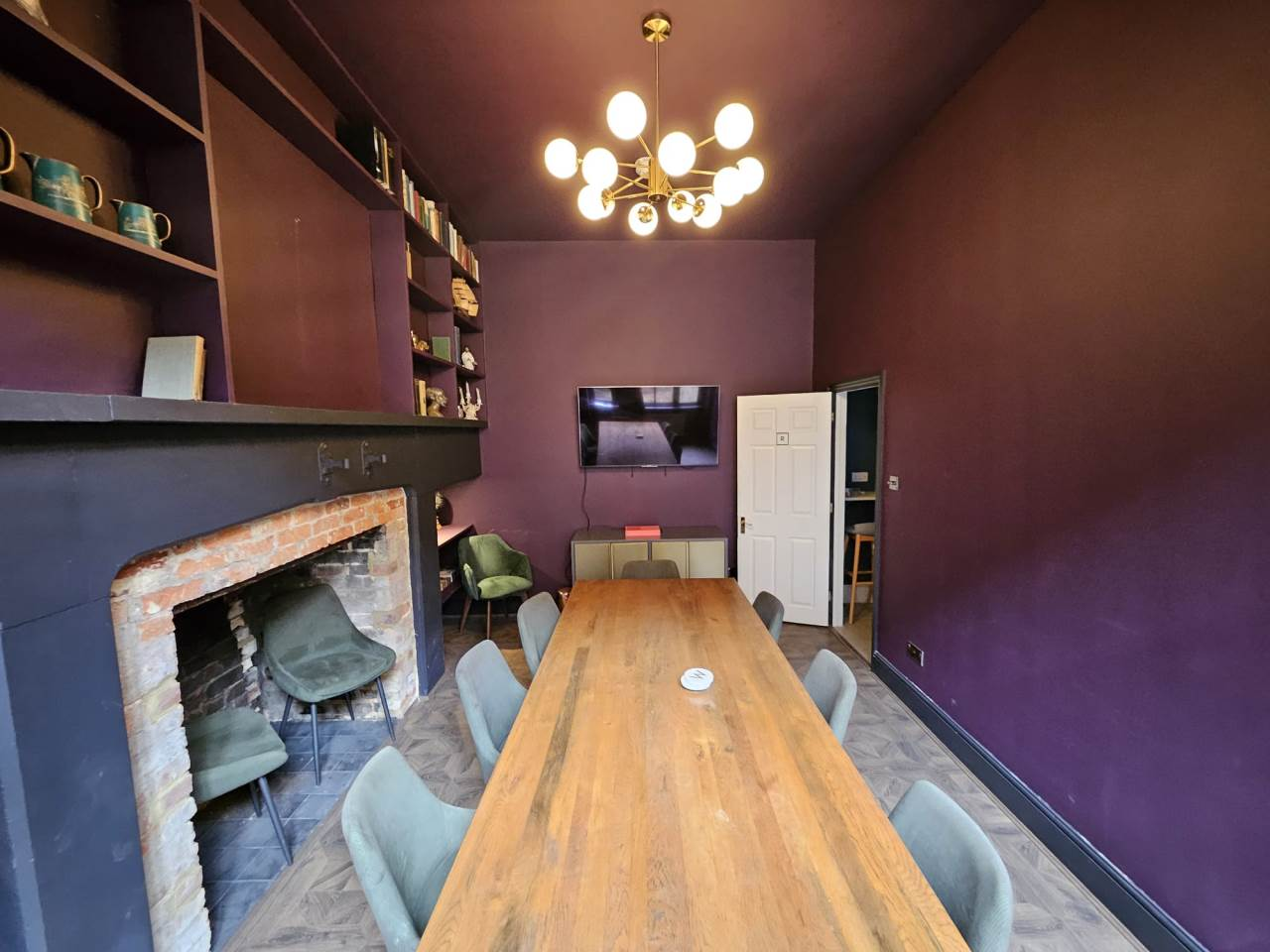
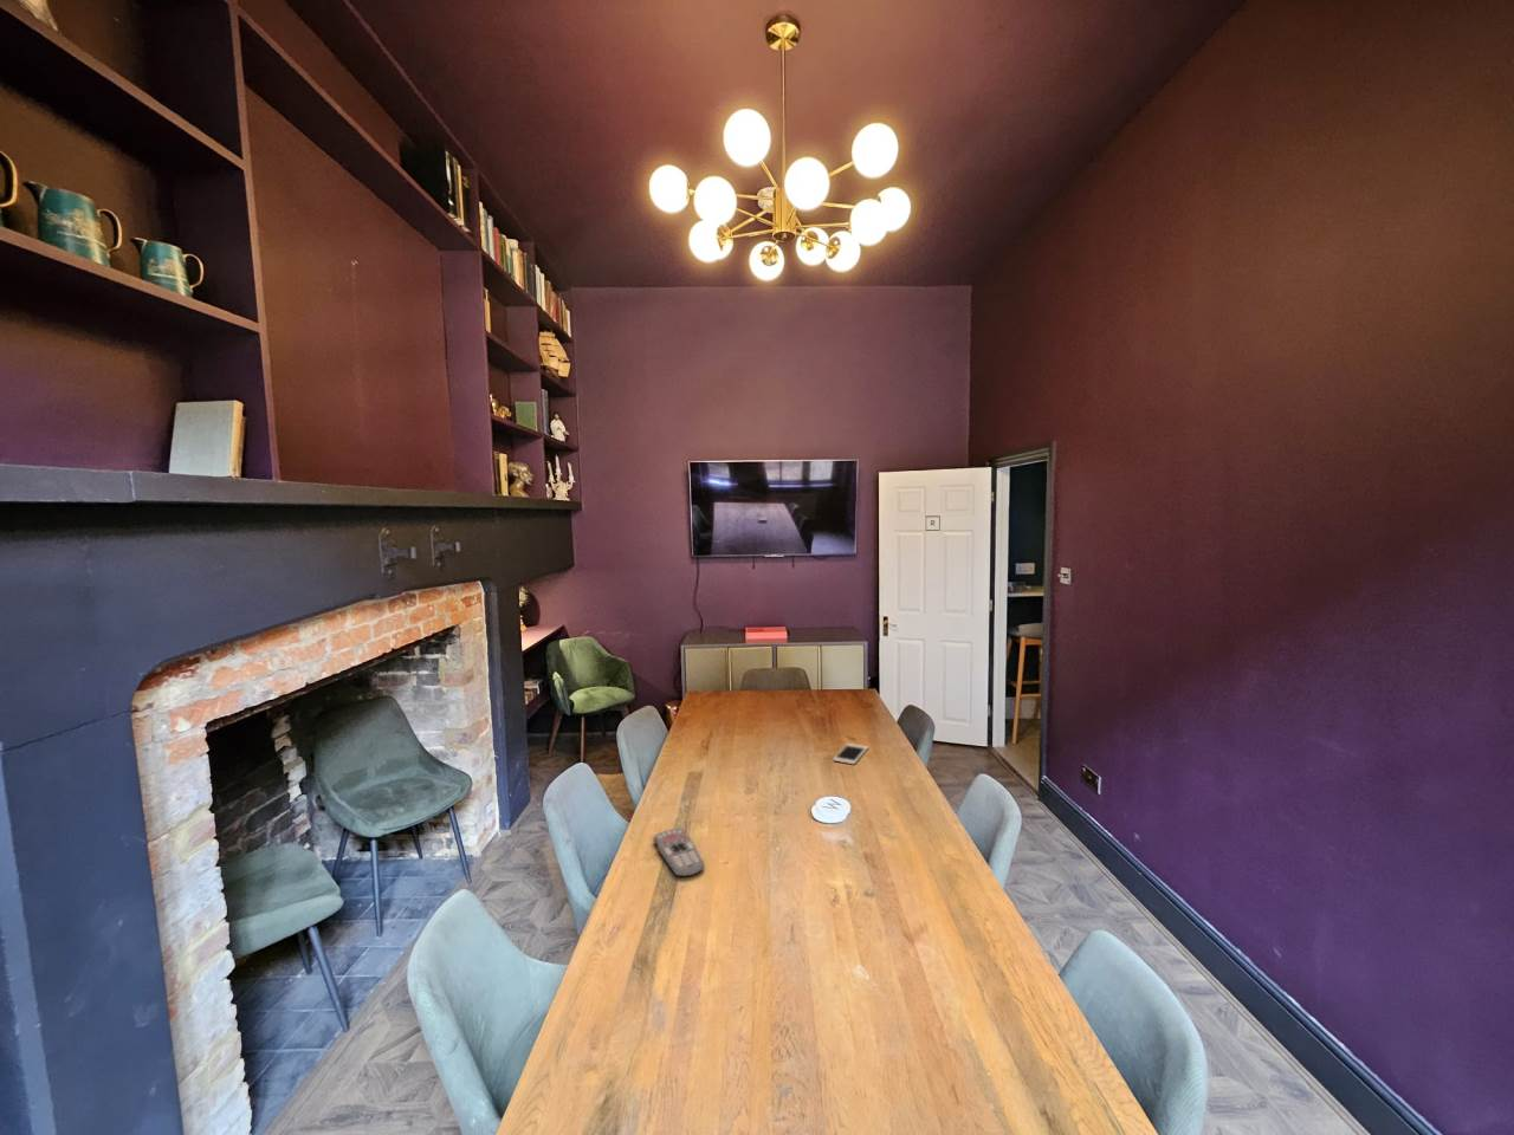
+ remote control (680, 851)
+ cell phone (850, 753)
